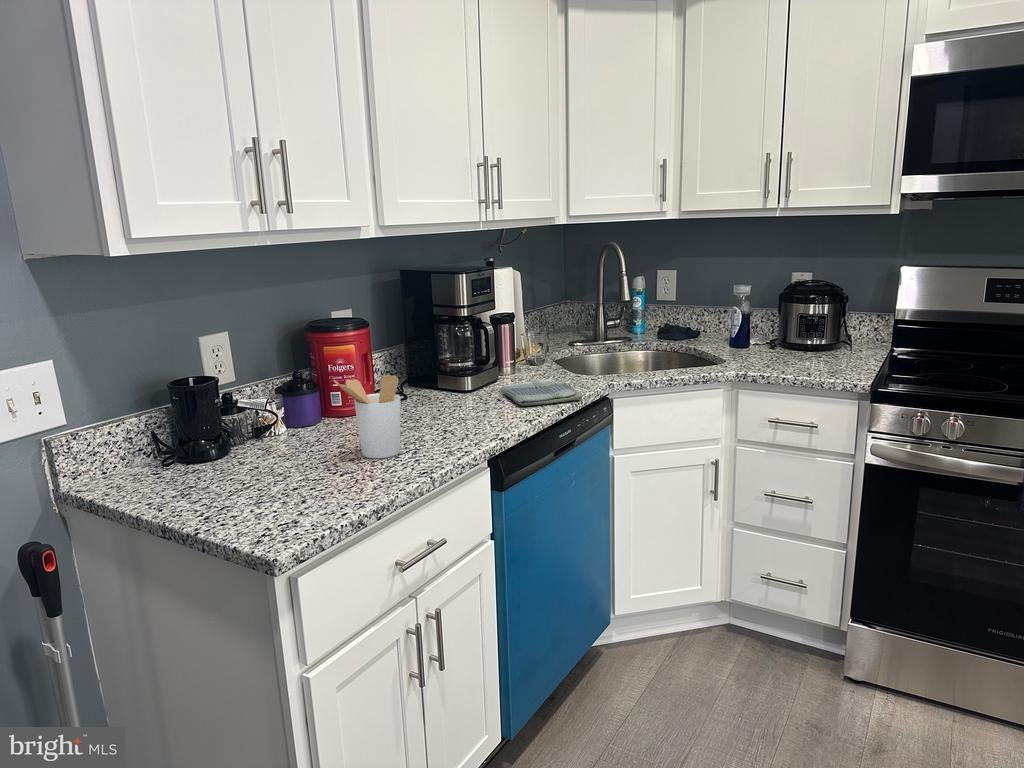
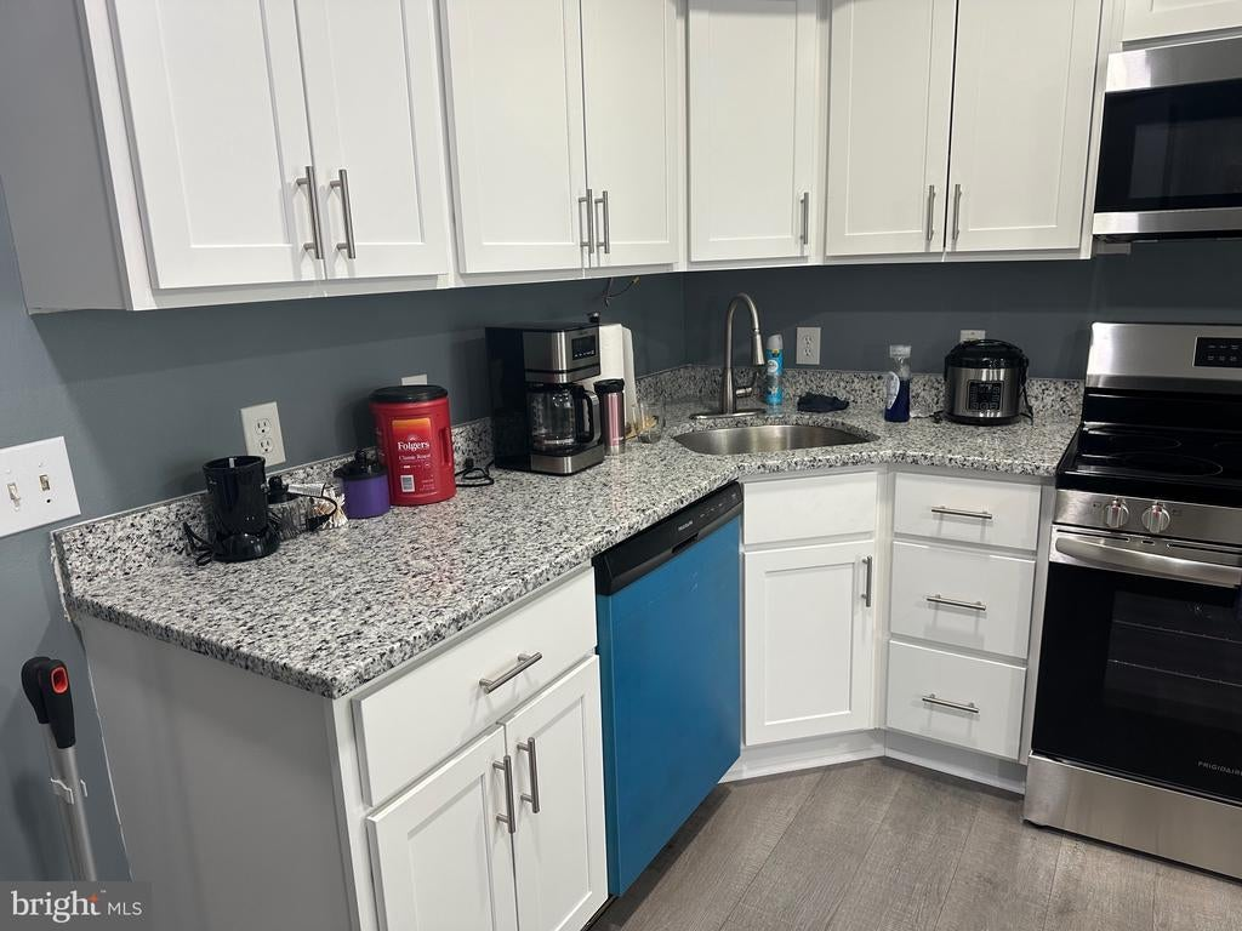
- dish towel (541, 391)
- utensil holder (368, 414)
